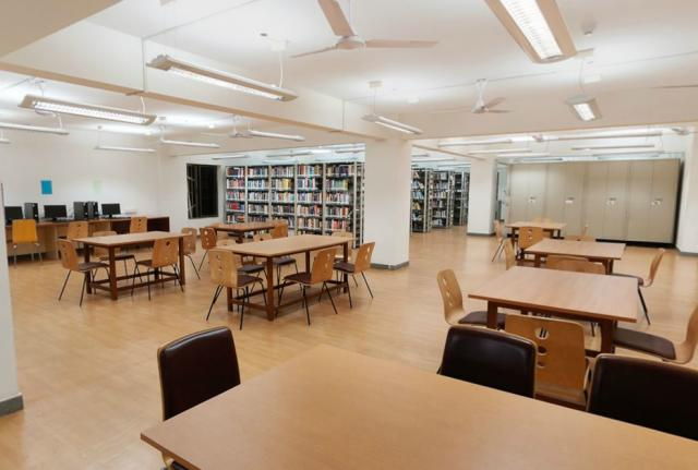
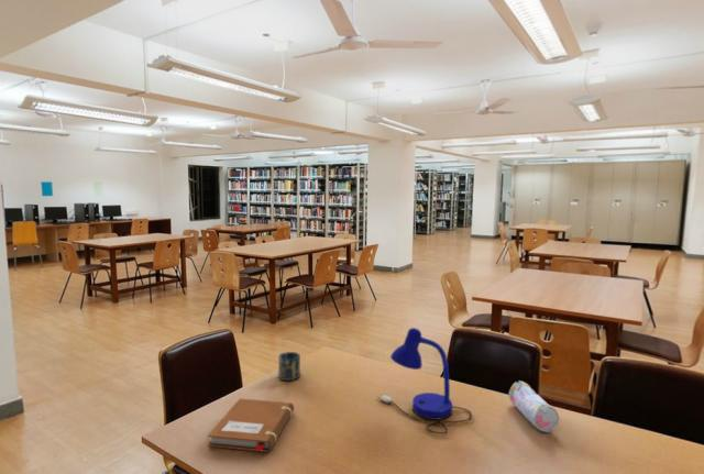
+ pencil case (532, 405)
+ cup (290, 364)
+ desk lamp (420, 367)
+ notebook (253, 423)
